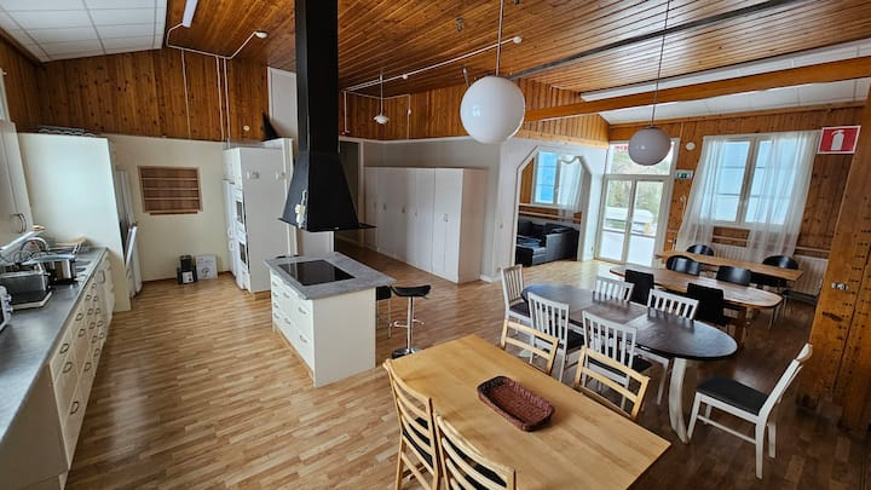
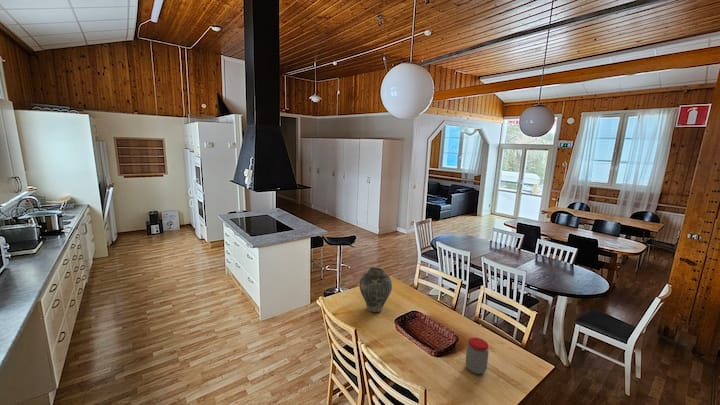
+ jar (476, 355)
+ vase (375, 288)
